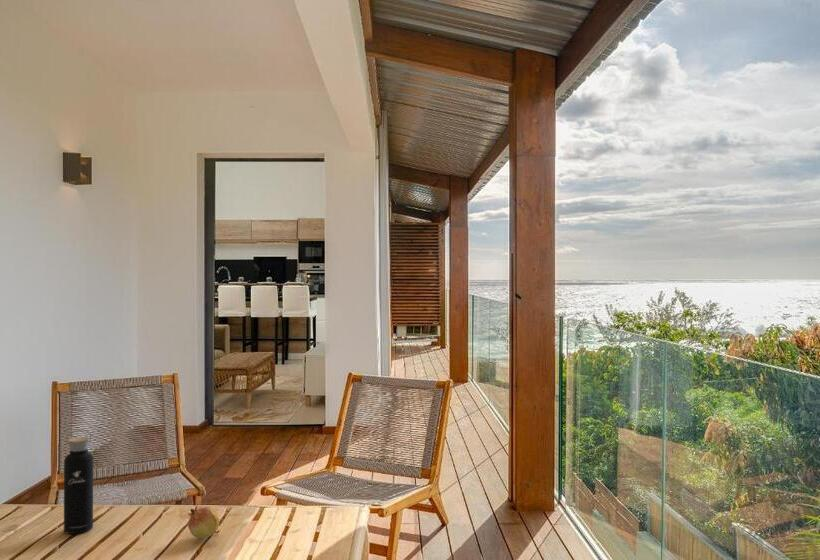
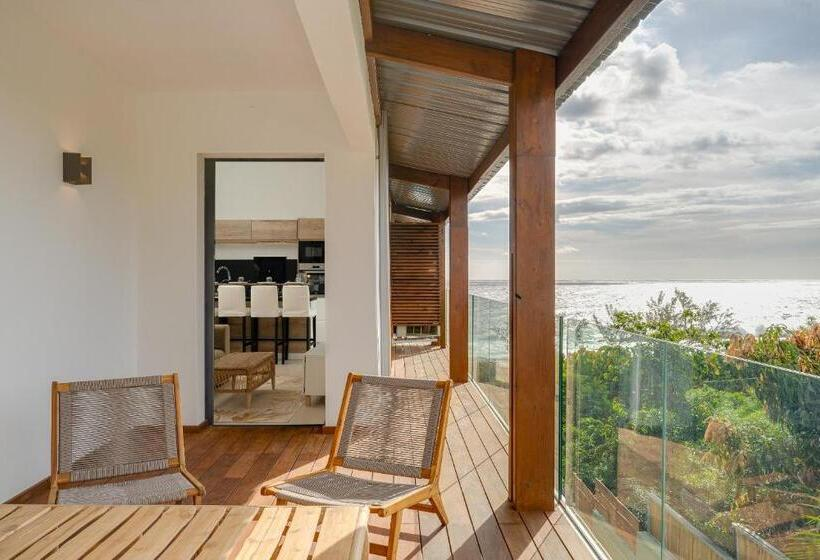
- fruit (203, 520)
- water bottle (78, 479)
